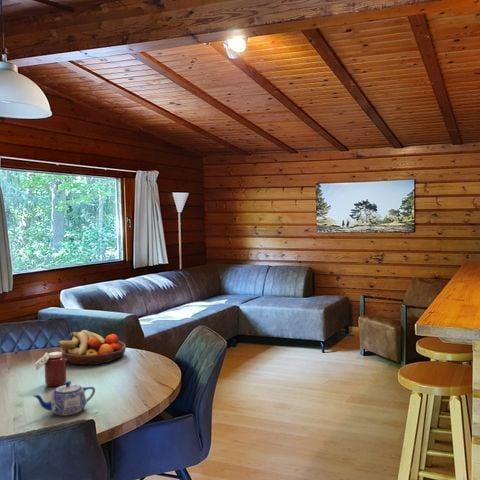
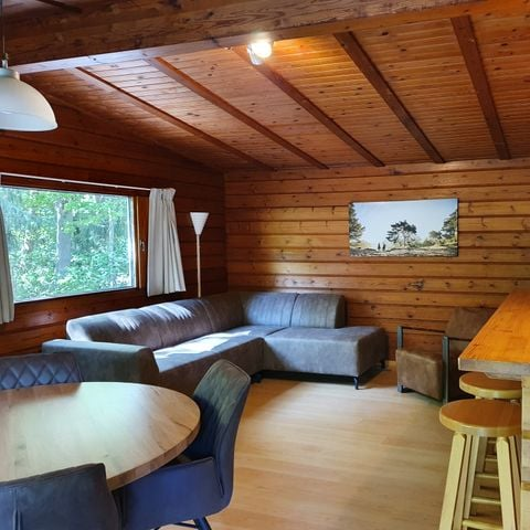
- fruit bowl (93, 344)
- teapot (64, 397)
- jar (50, 369)
